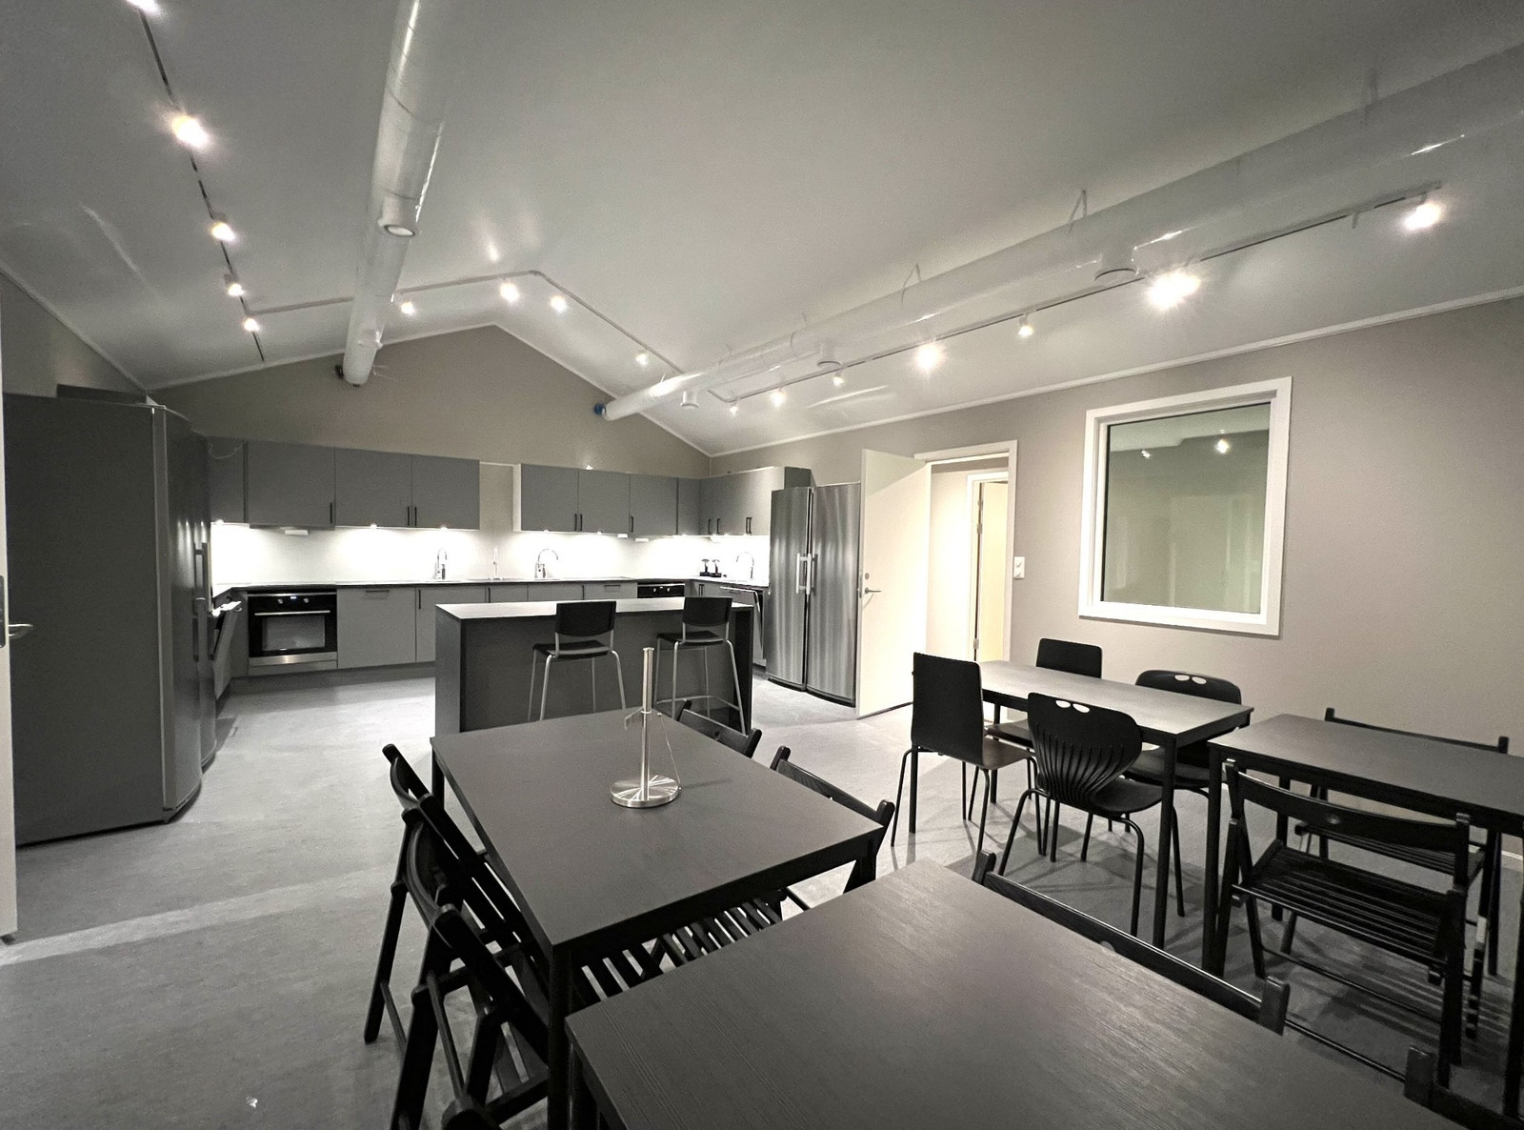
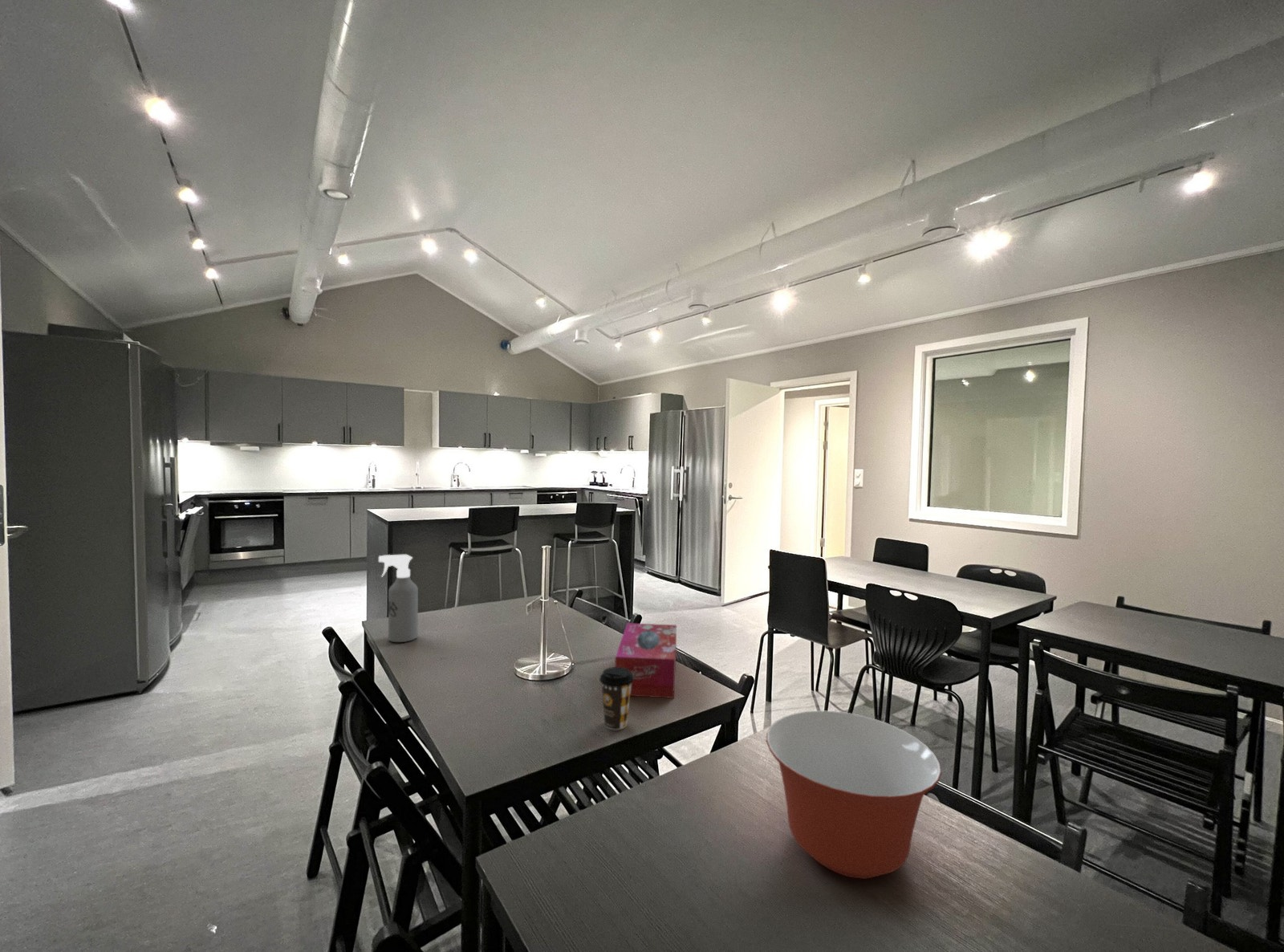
+ mixing bowl (847, 797)
+ spray bottle (398, 596)
+ tissue box (648, 657)
+ coffee cup (616, 698)
